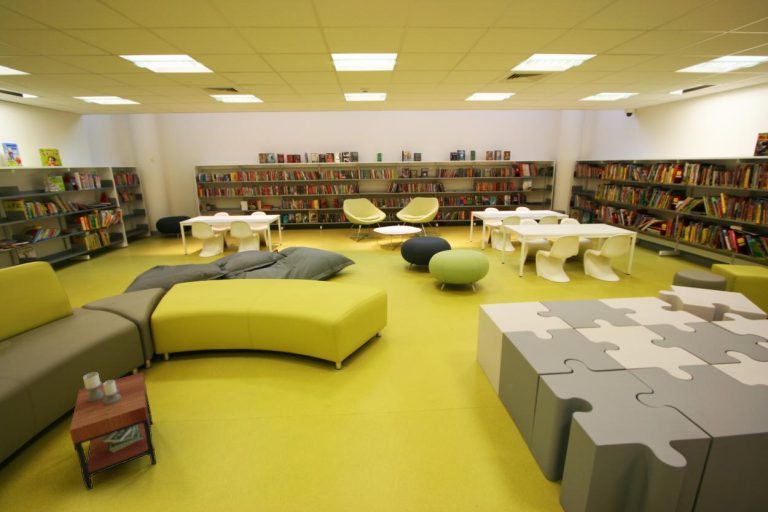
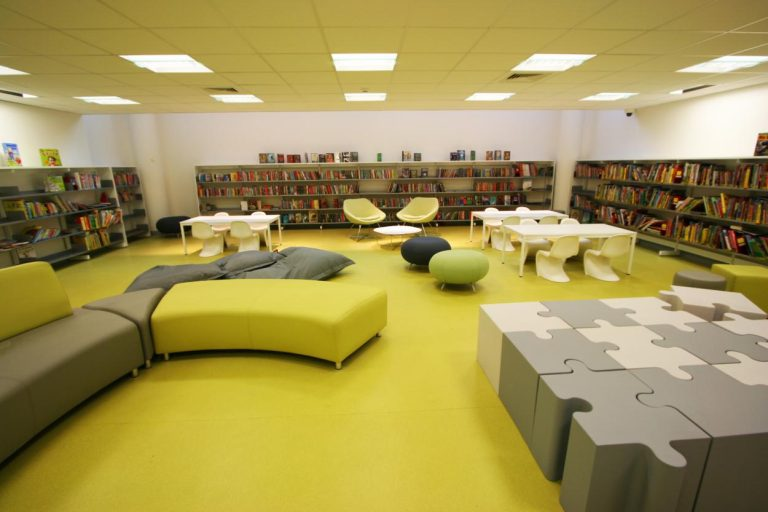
- side table (114, 414)
